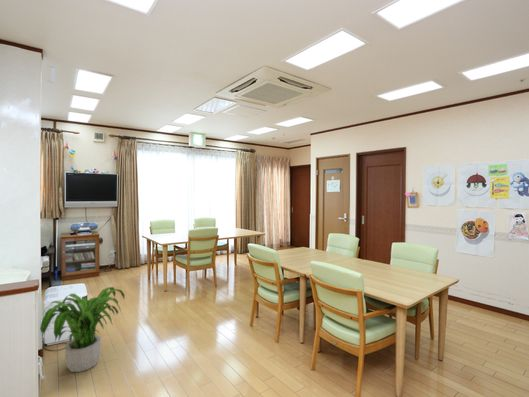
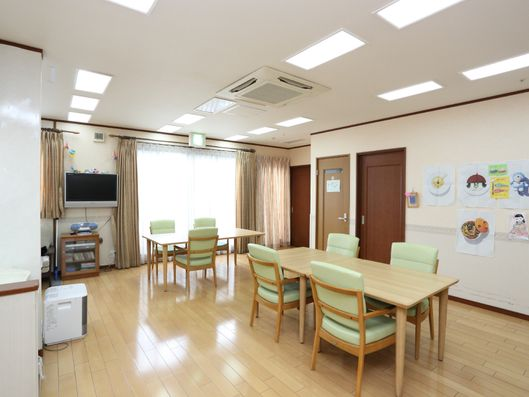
- potted plant (87, 329)
